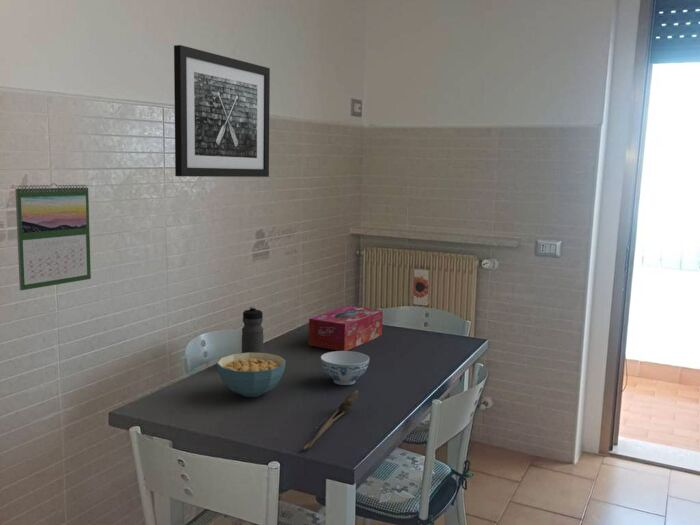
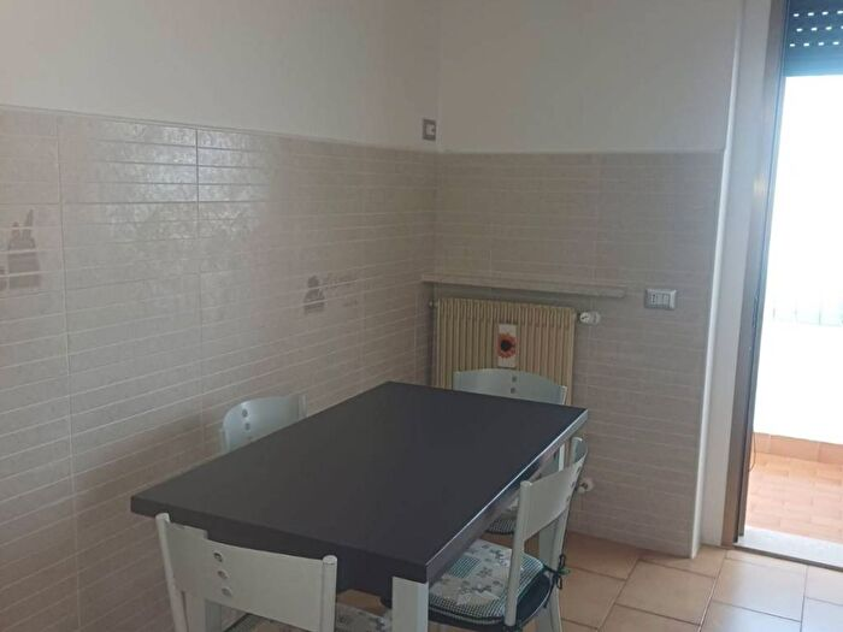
- tissue box (346, 327)
- cereal bowl (251, 377)
- calendar (55, 234)
- spoon (330, 417)
- water bottle (252, 336)
- wall art (226, 117)
- chinaware (344, 369)
